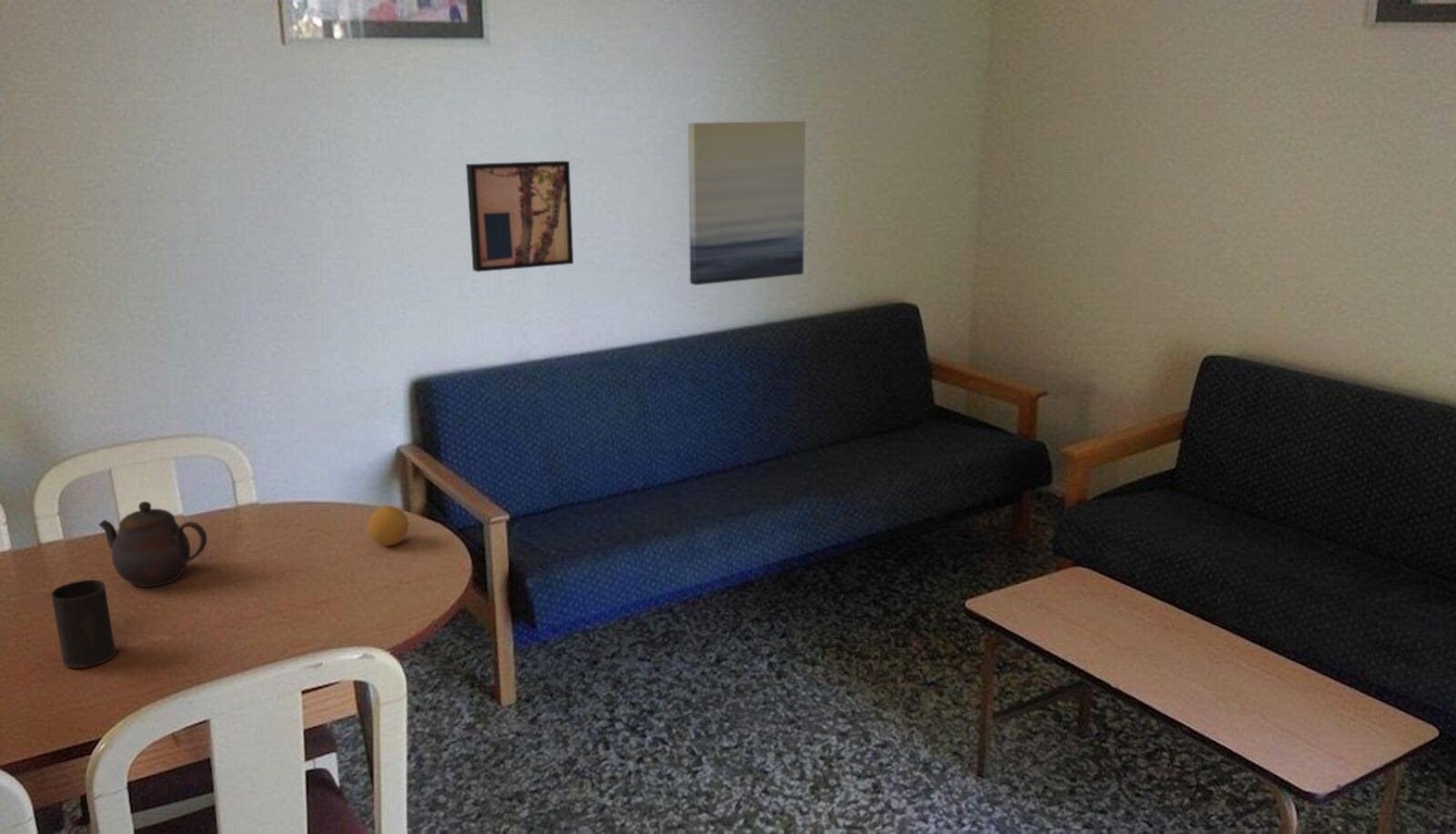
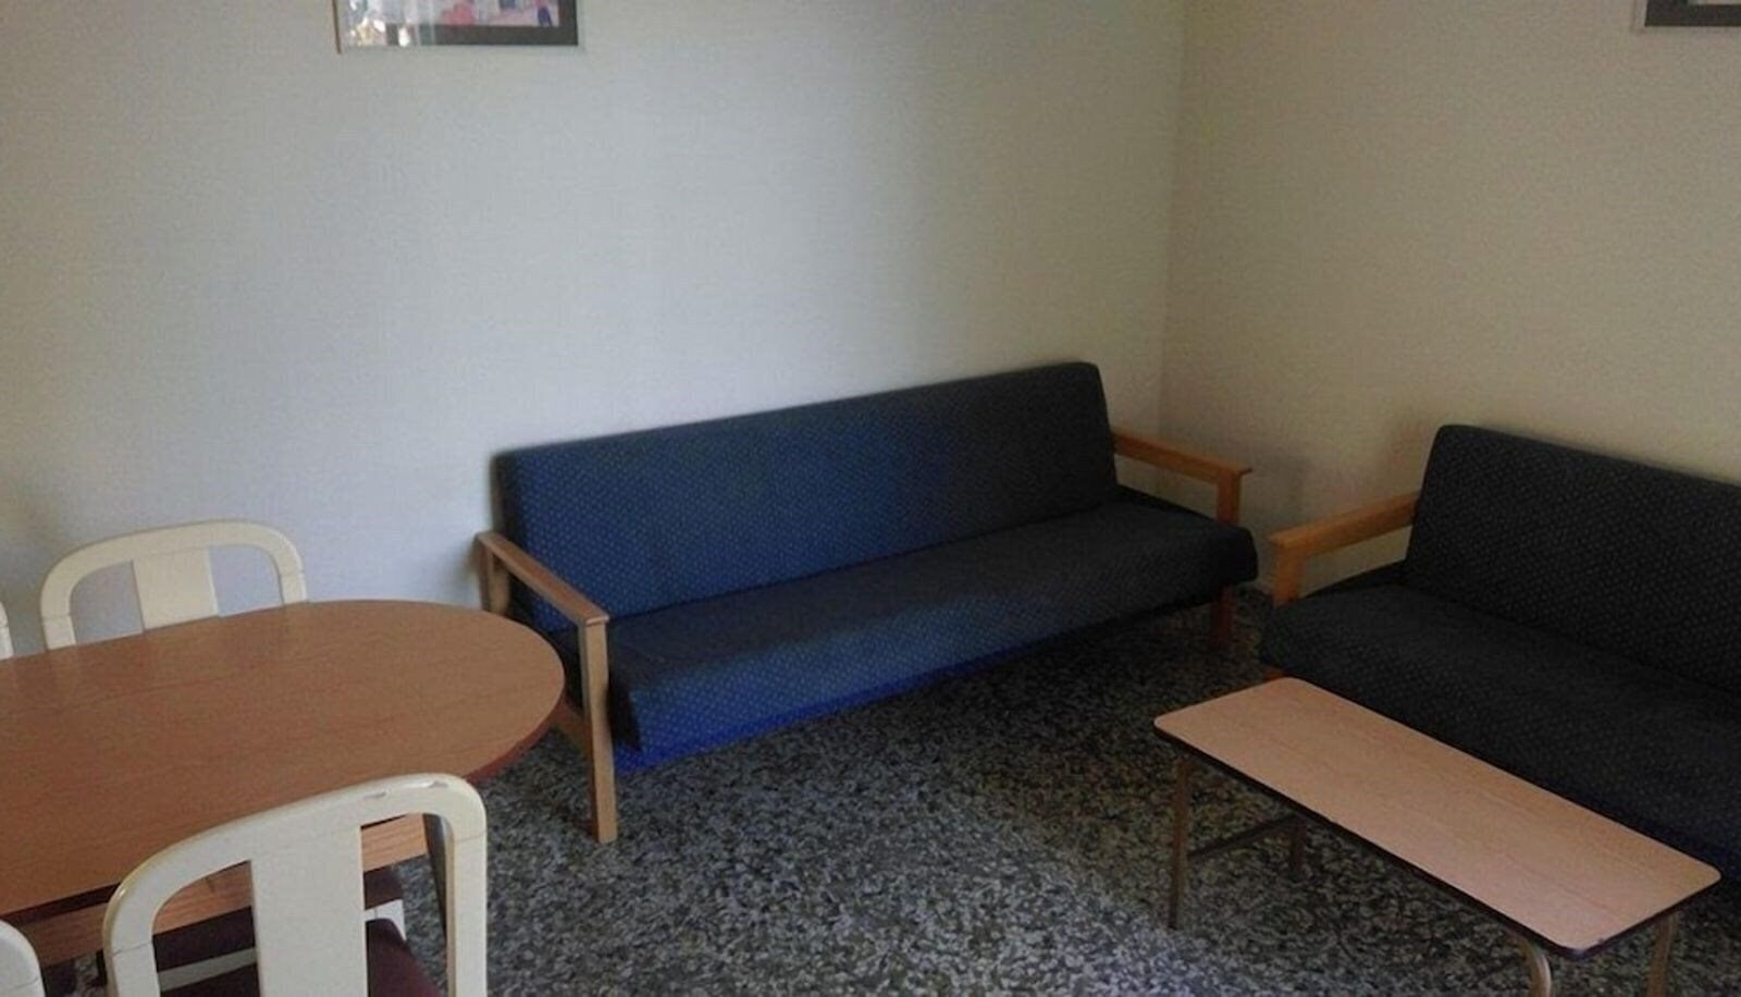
- teapot (154, 540)
- wall art (521, 215)
- wall art (748, 201)
- cup (84, 623)
- fruit (388, 524)
